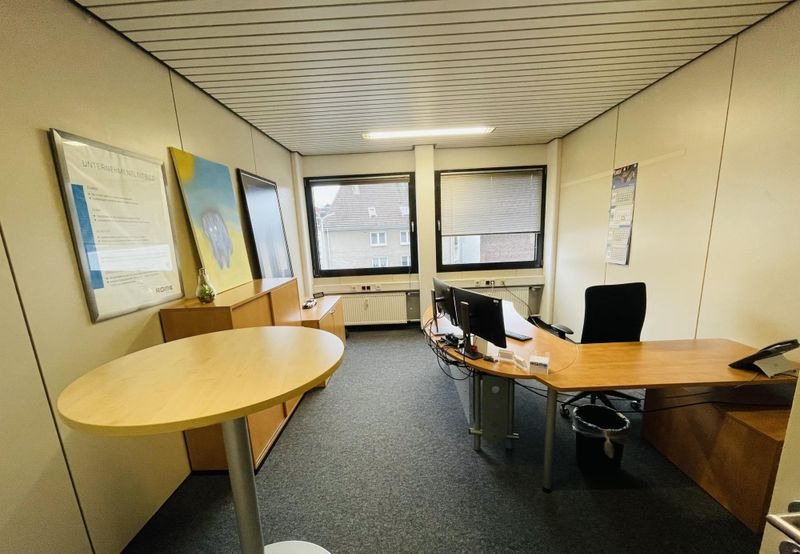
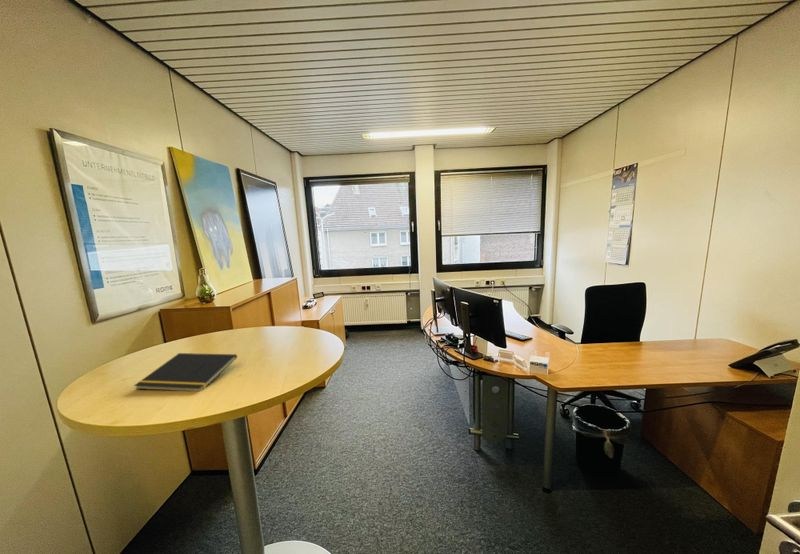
+ notepad (189, 370)
